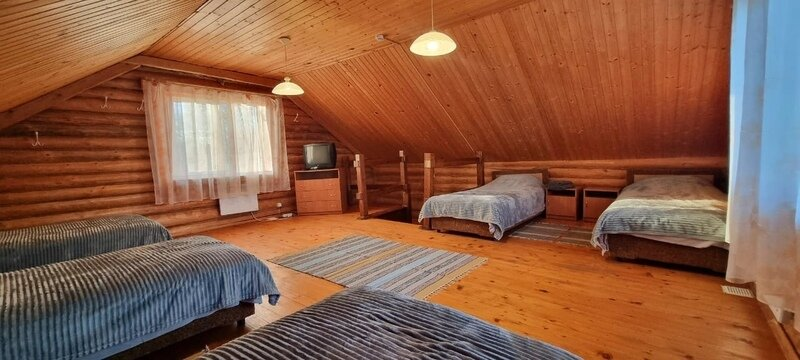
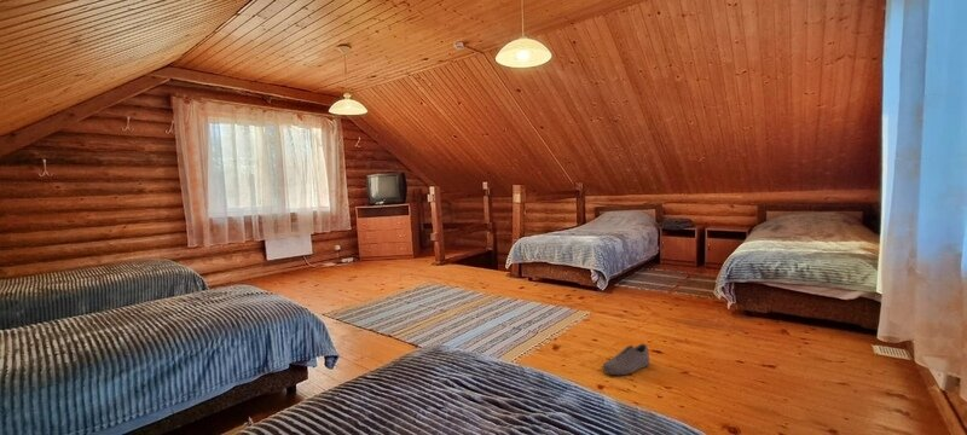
+ shoe (626, 358)
